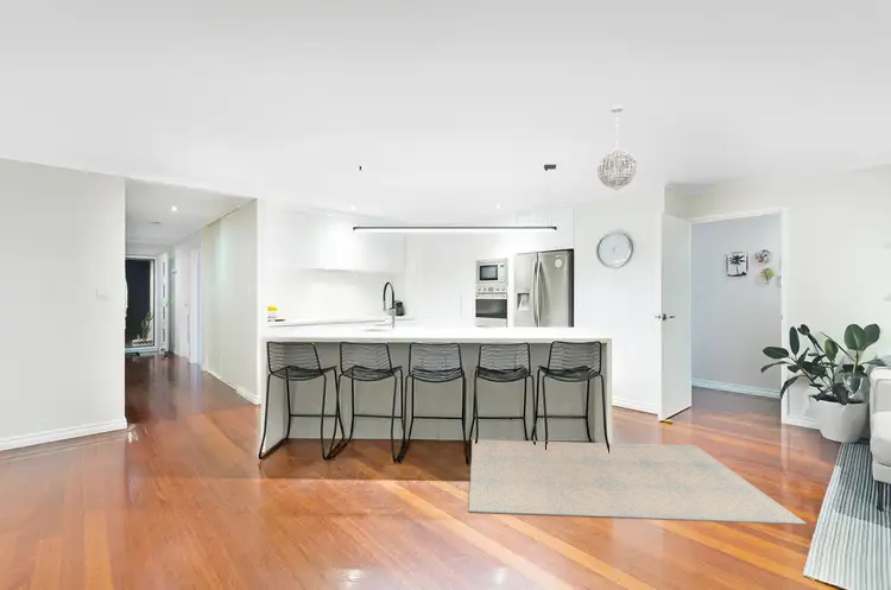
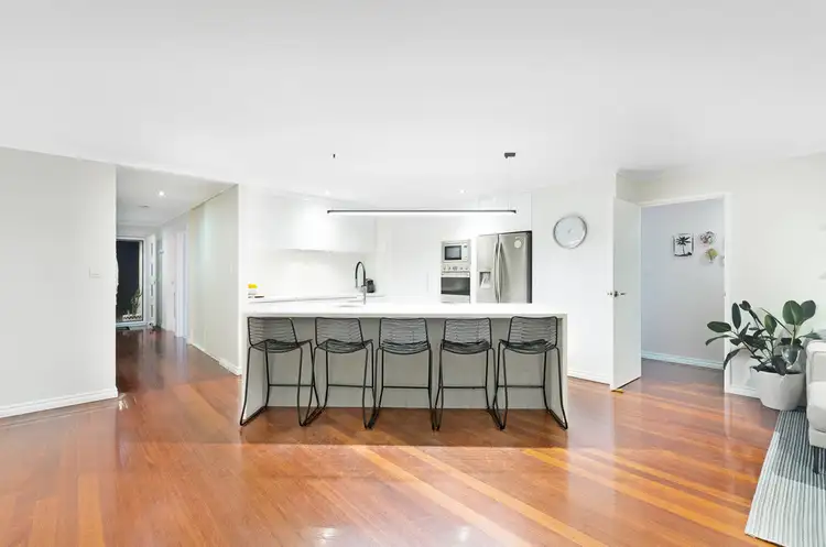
- pendant light (617, 150)
- rug (602, 472)
